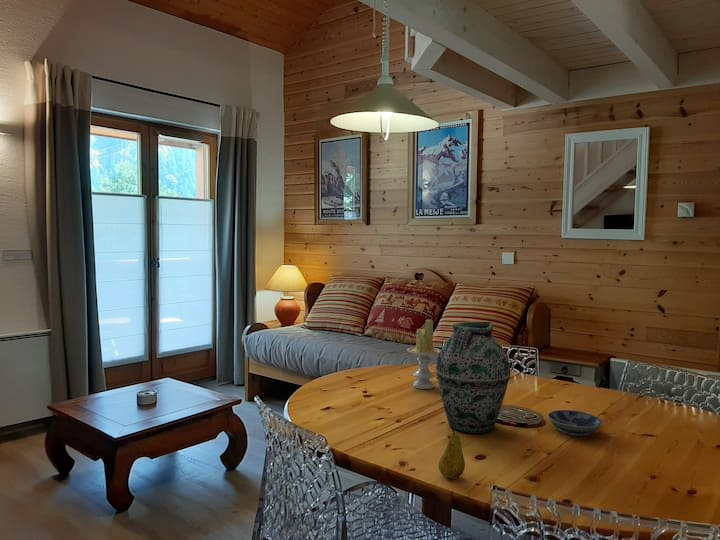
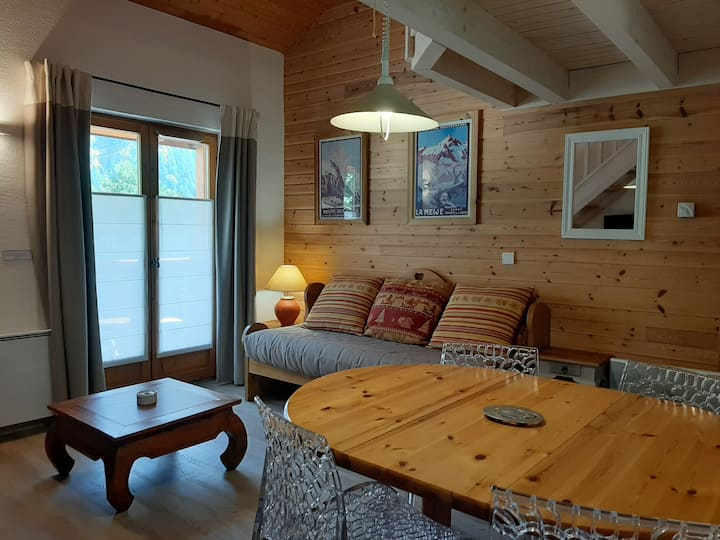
- bowl (574, 424)
- fruit (452, 450)
- candle (424, 352)
- vase (472, 375)
